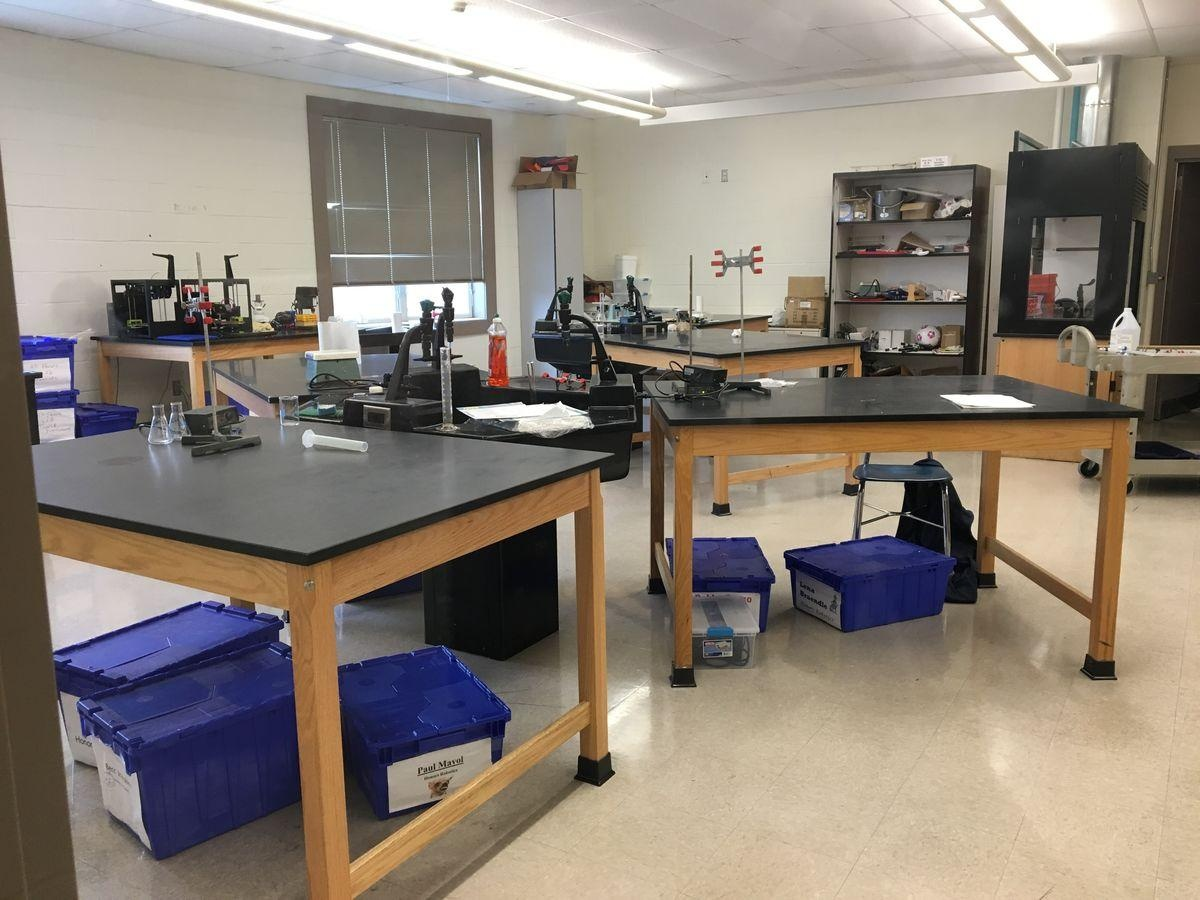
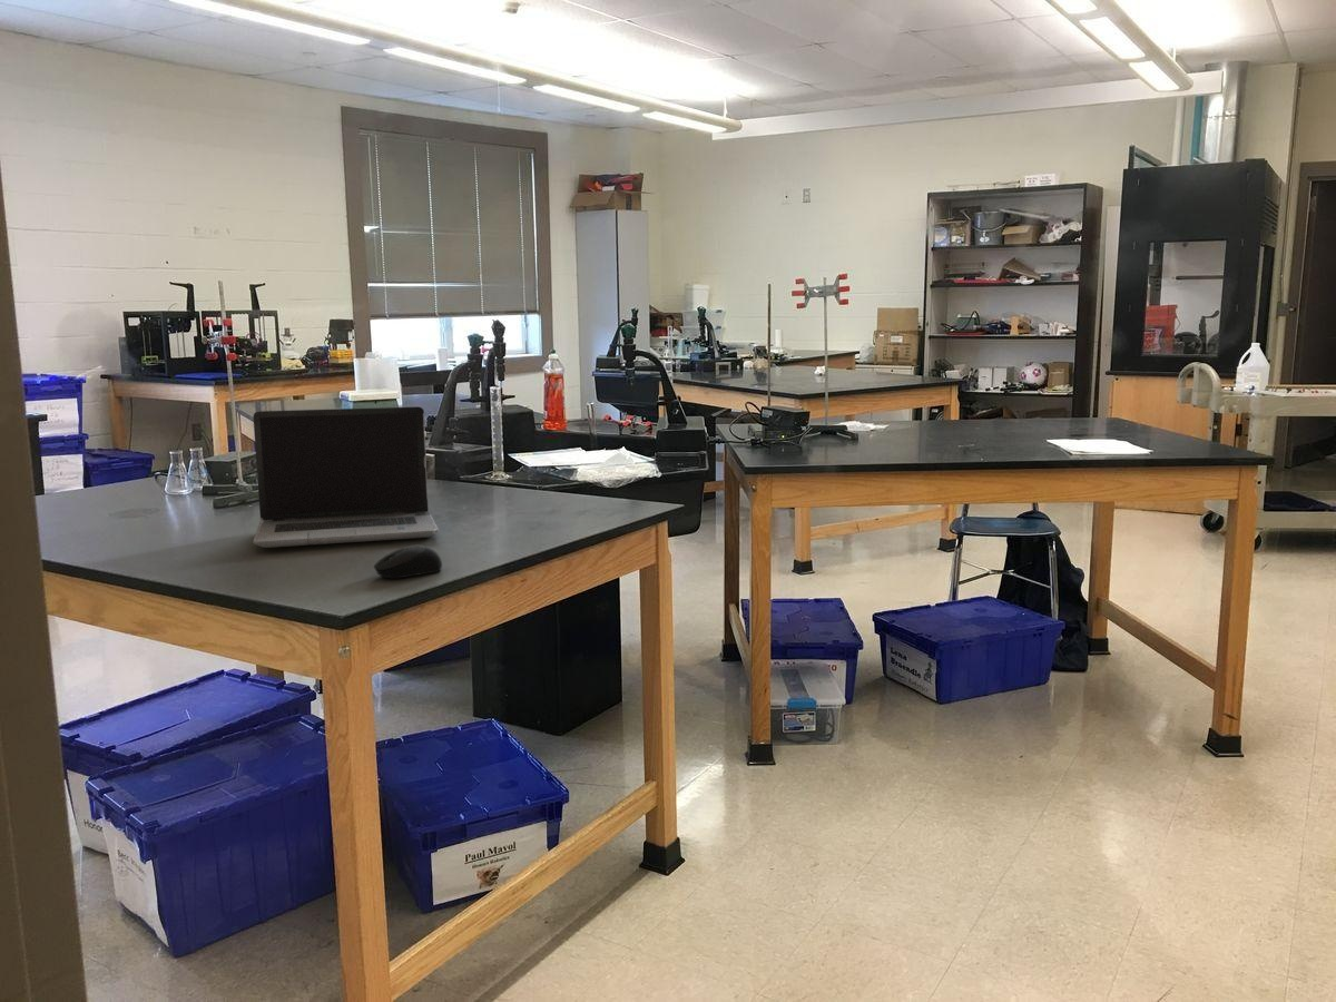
+ laptop computer (344, 474)
+ computer mouse (407, 560)
